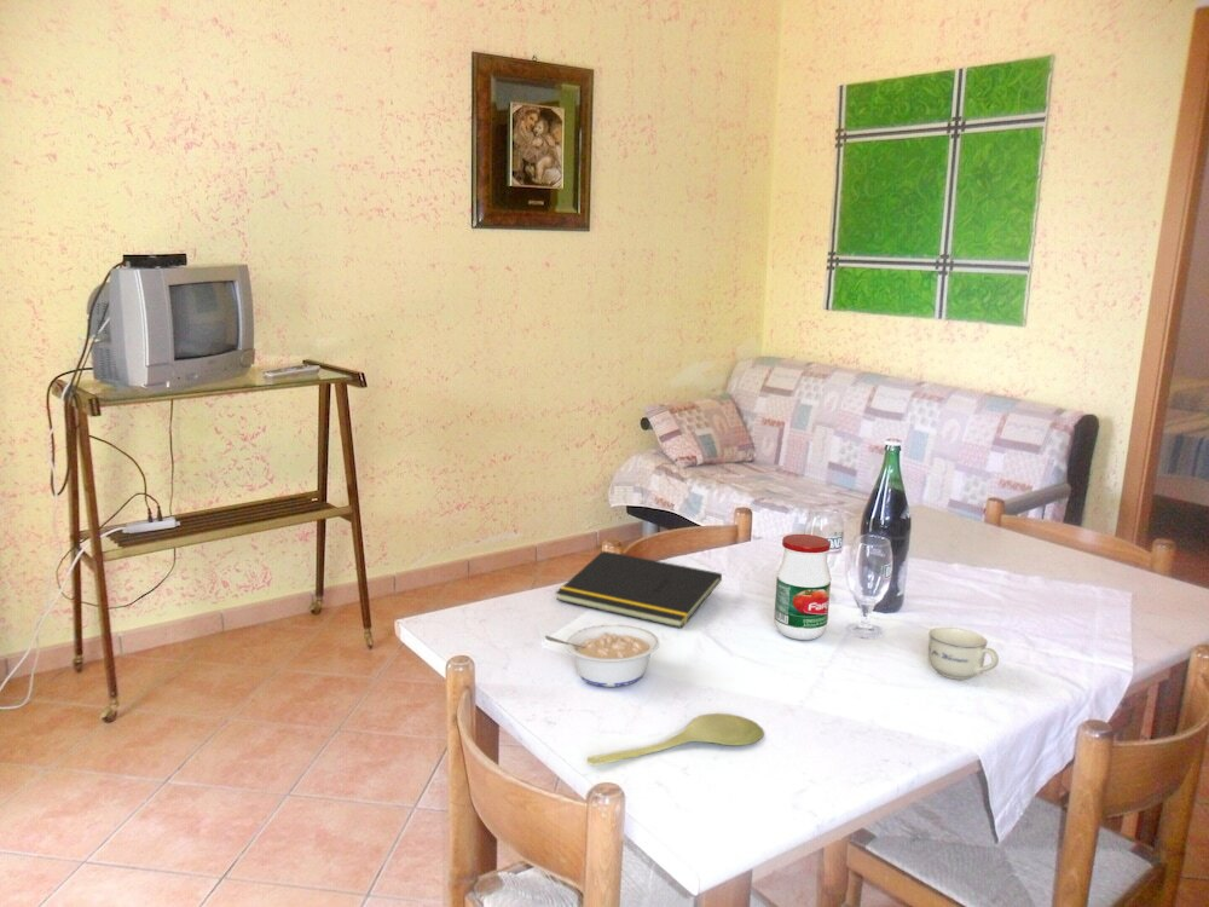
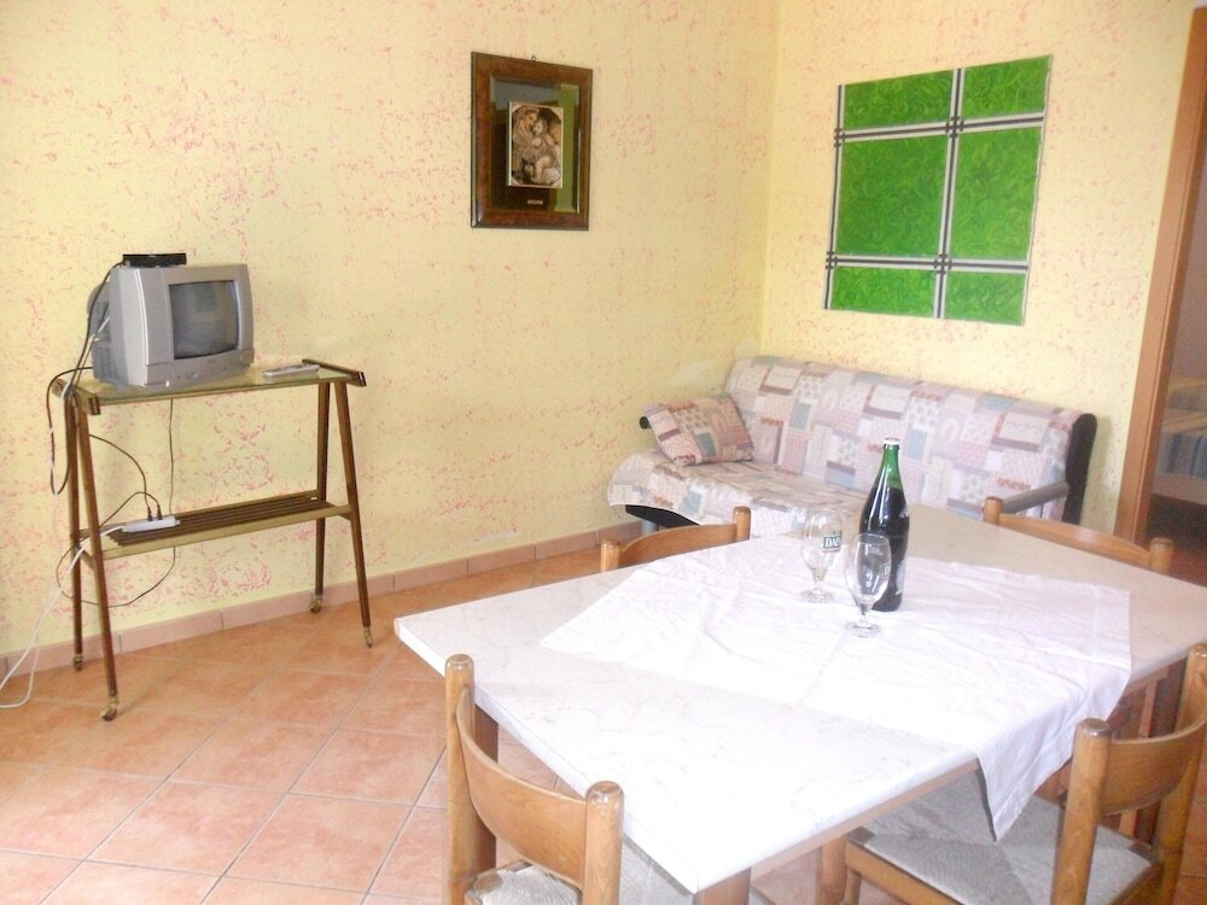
- spoon (676, 739)
- legume (609, 655)
- cup (962, 657)
- notepad (638, 585)
- jar (803, 587)
